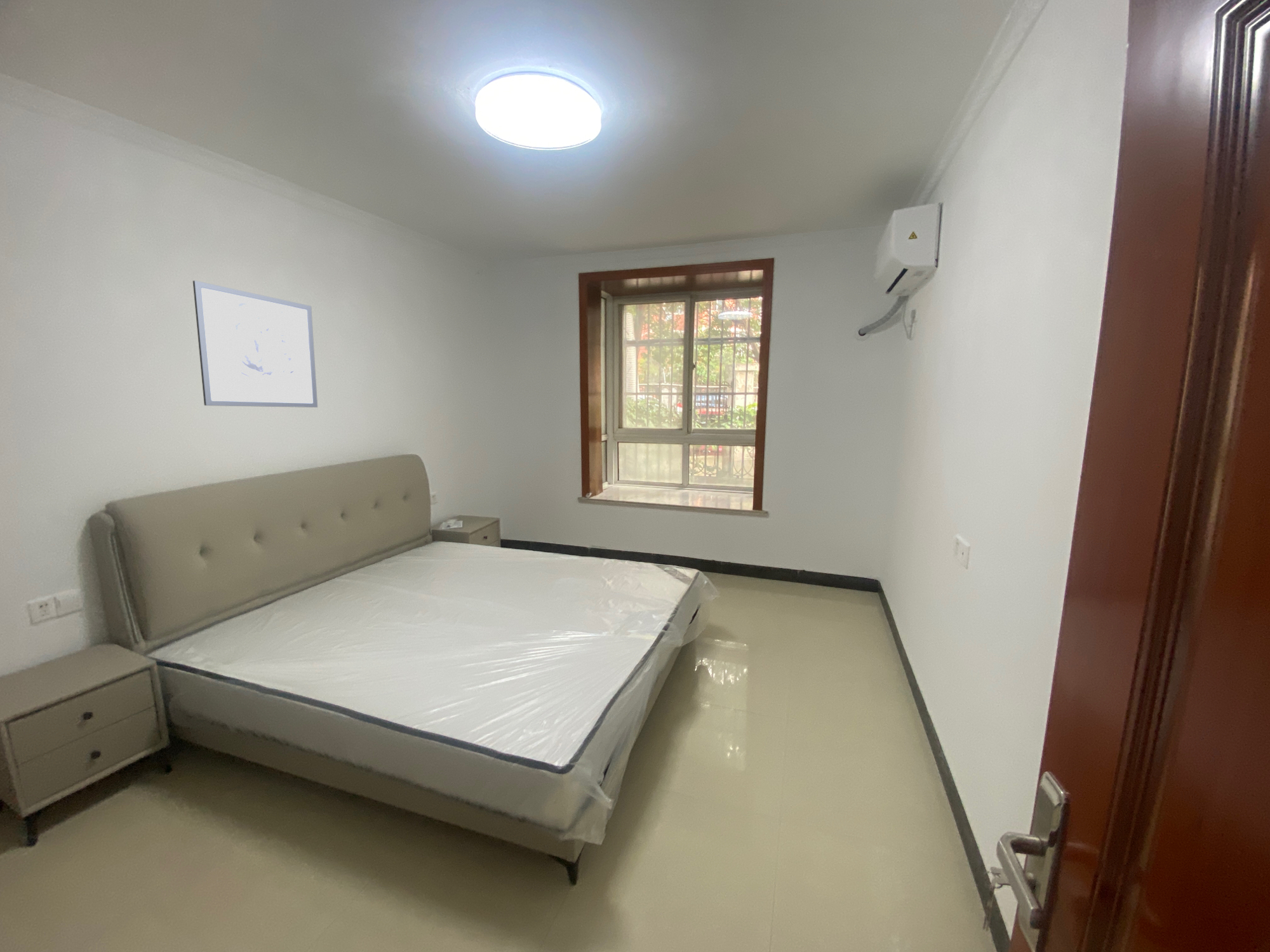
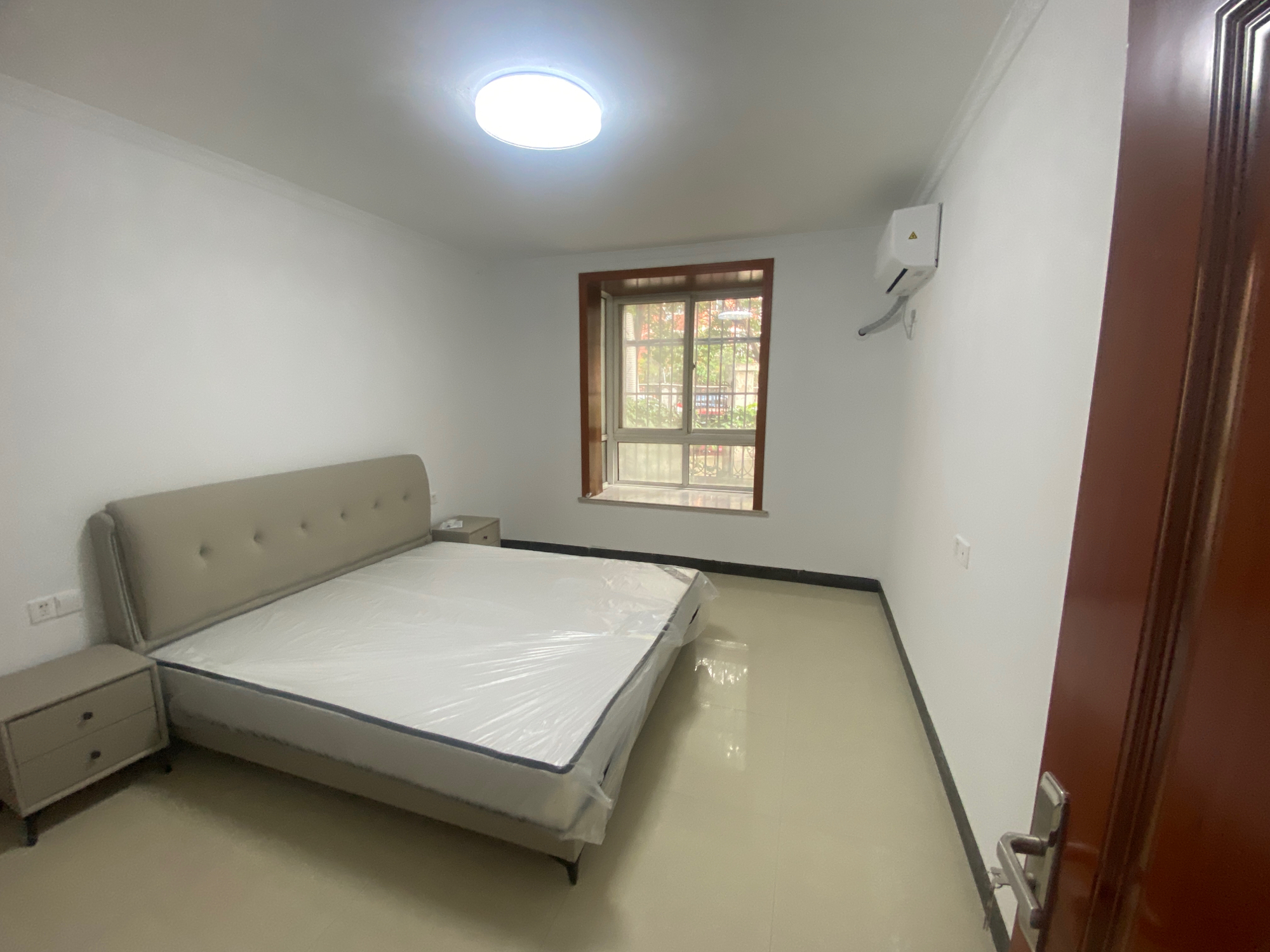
- wall art (262, 351)
